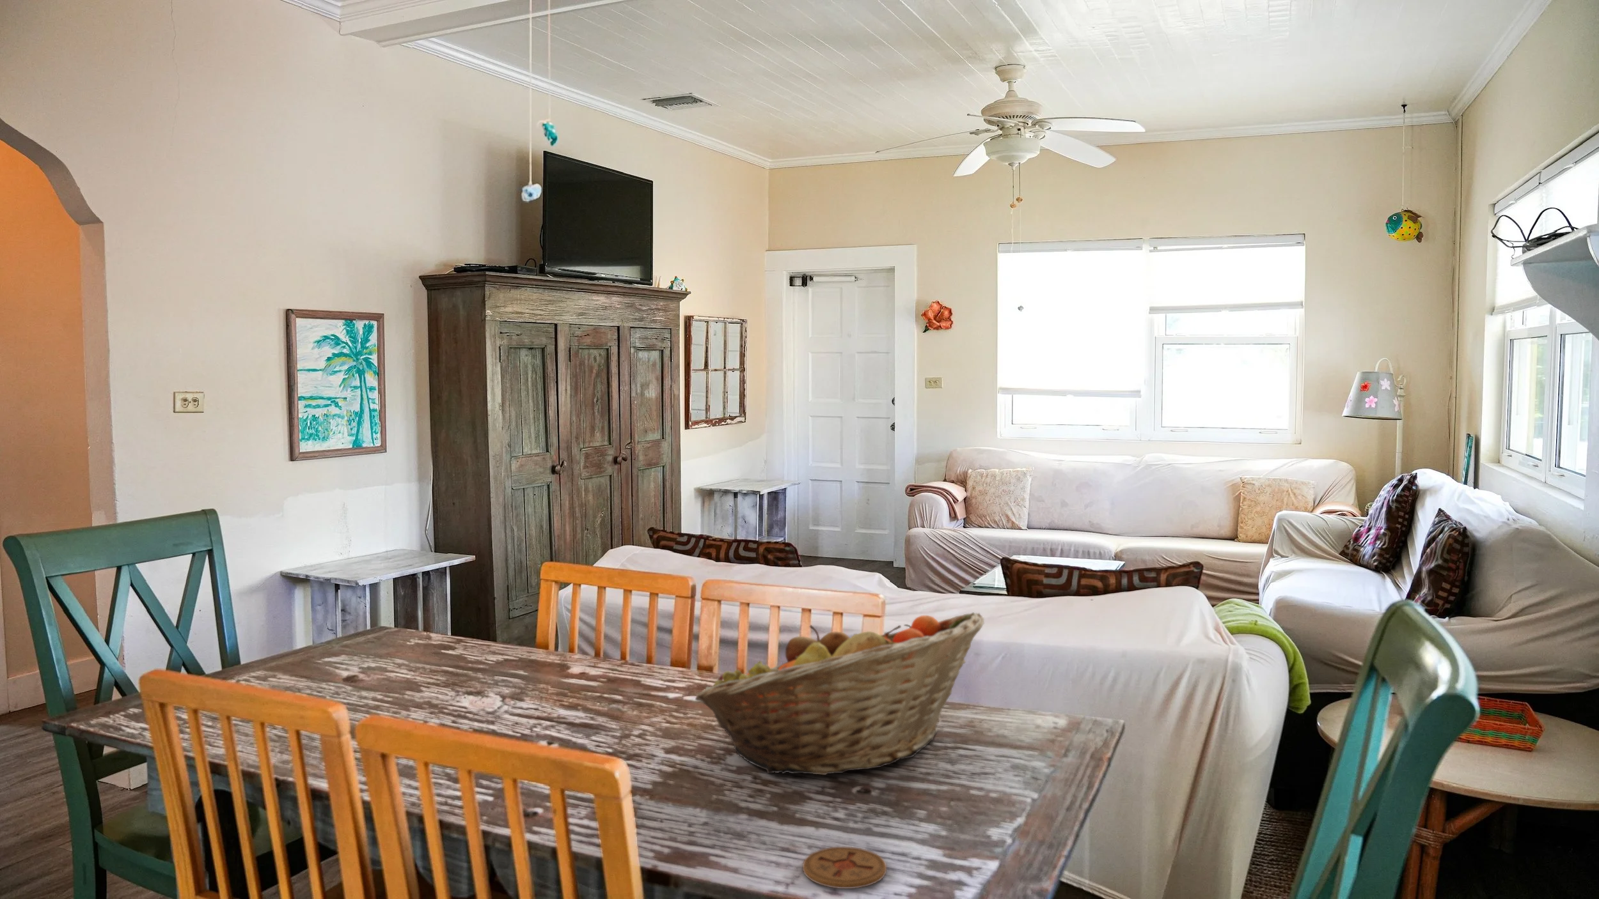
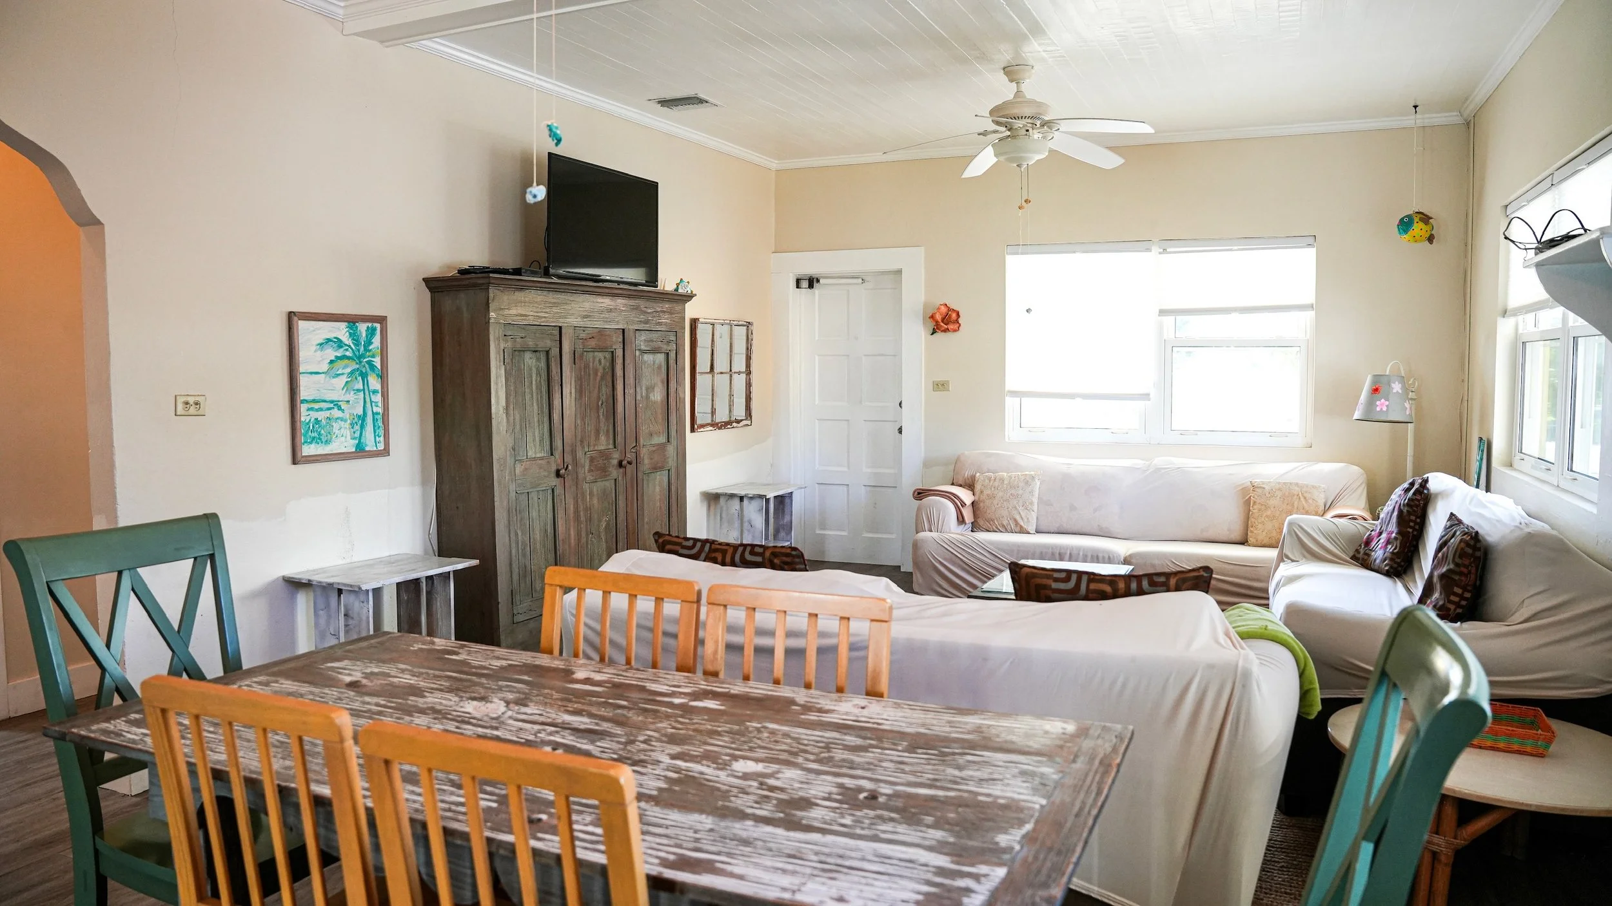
- fruit basket (847, 678)
- coaster (845, 866)
